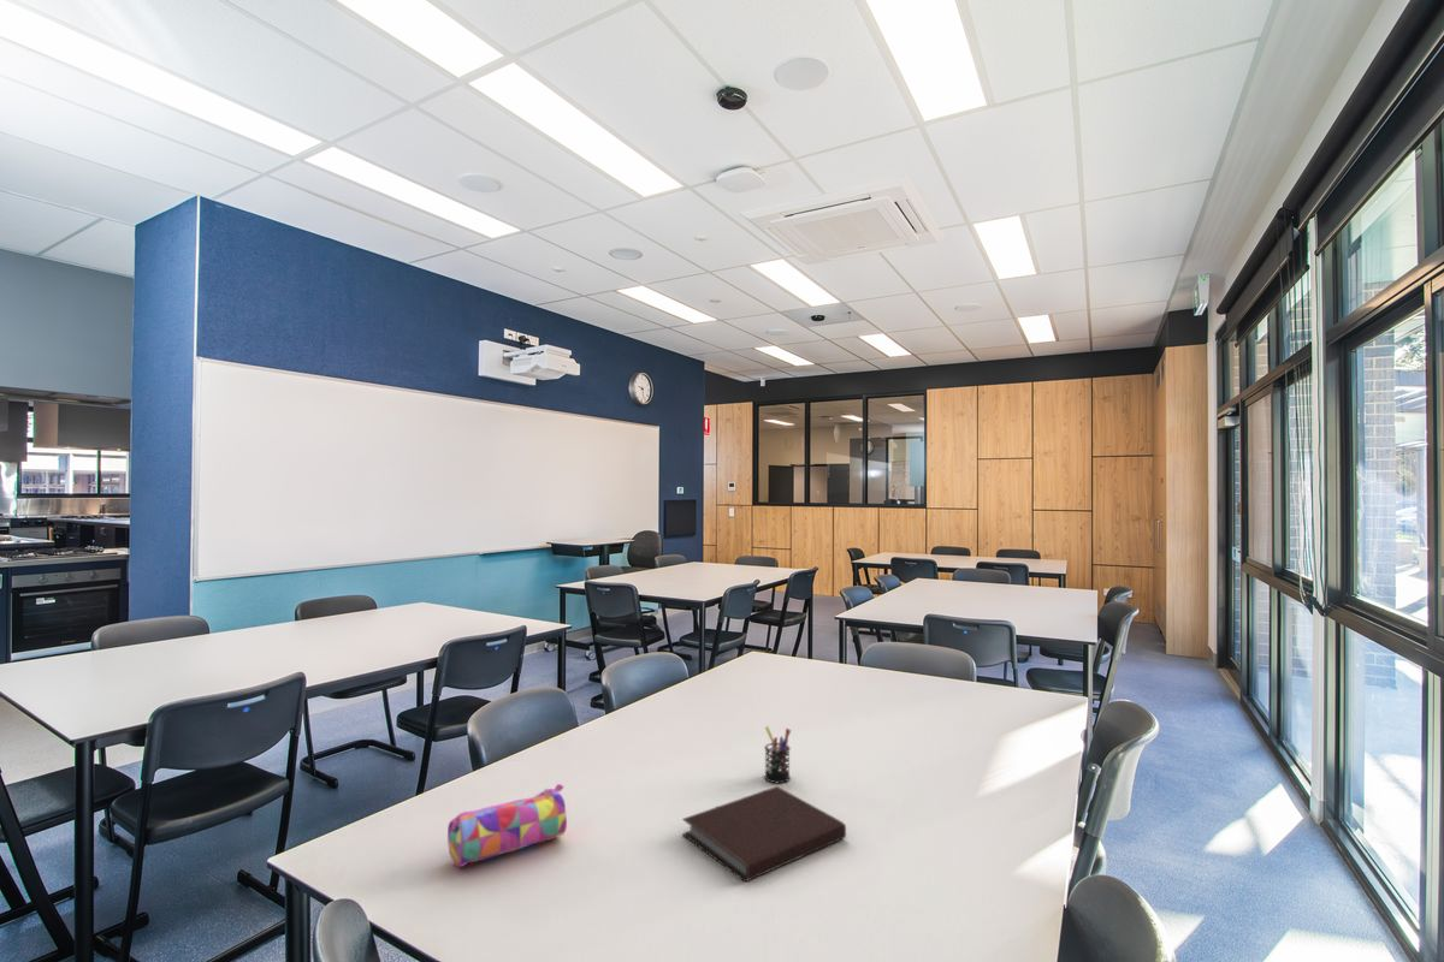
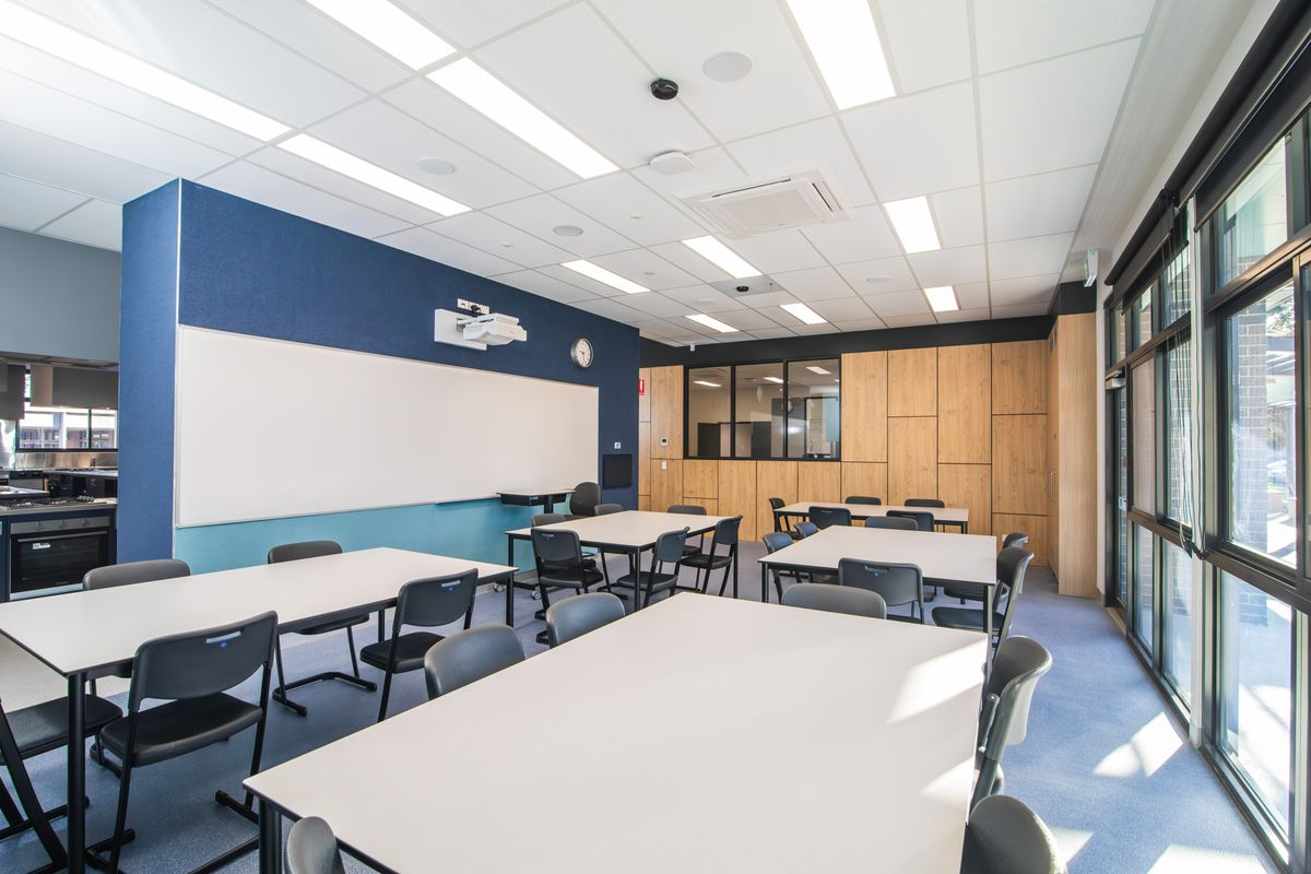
- pen holder (780, 750)
- pencil case (509, 824)
- notebook (763, 829)
